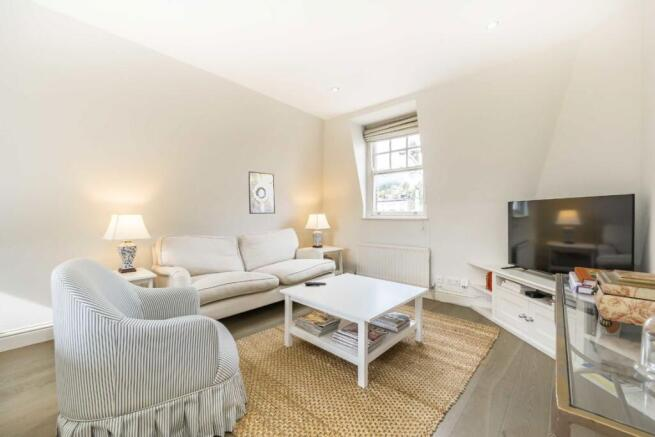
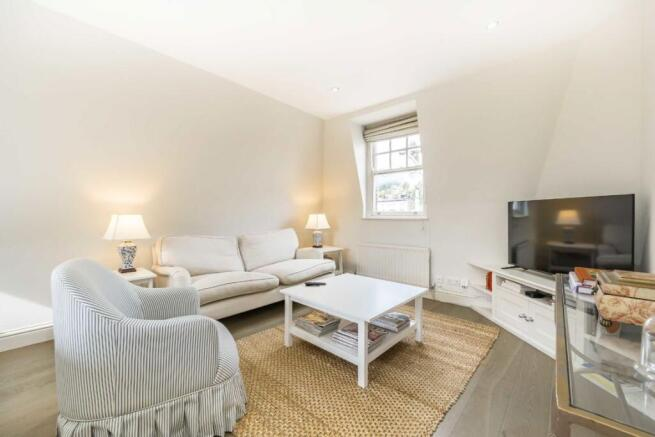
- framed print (262, 193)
